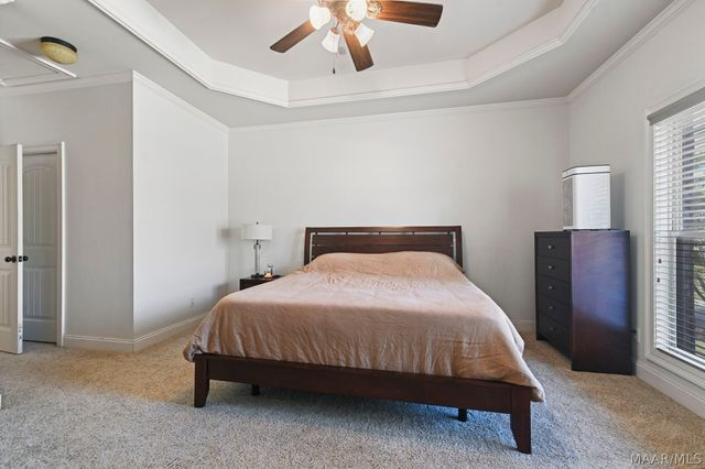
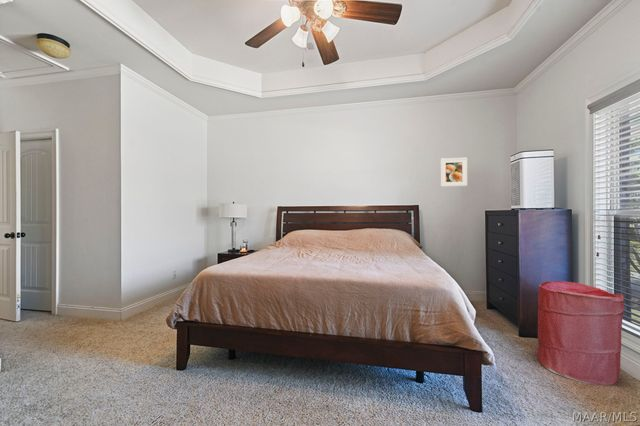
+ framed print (453, 172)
+ laundry hamper (577, 327)
